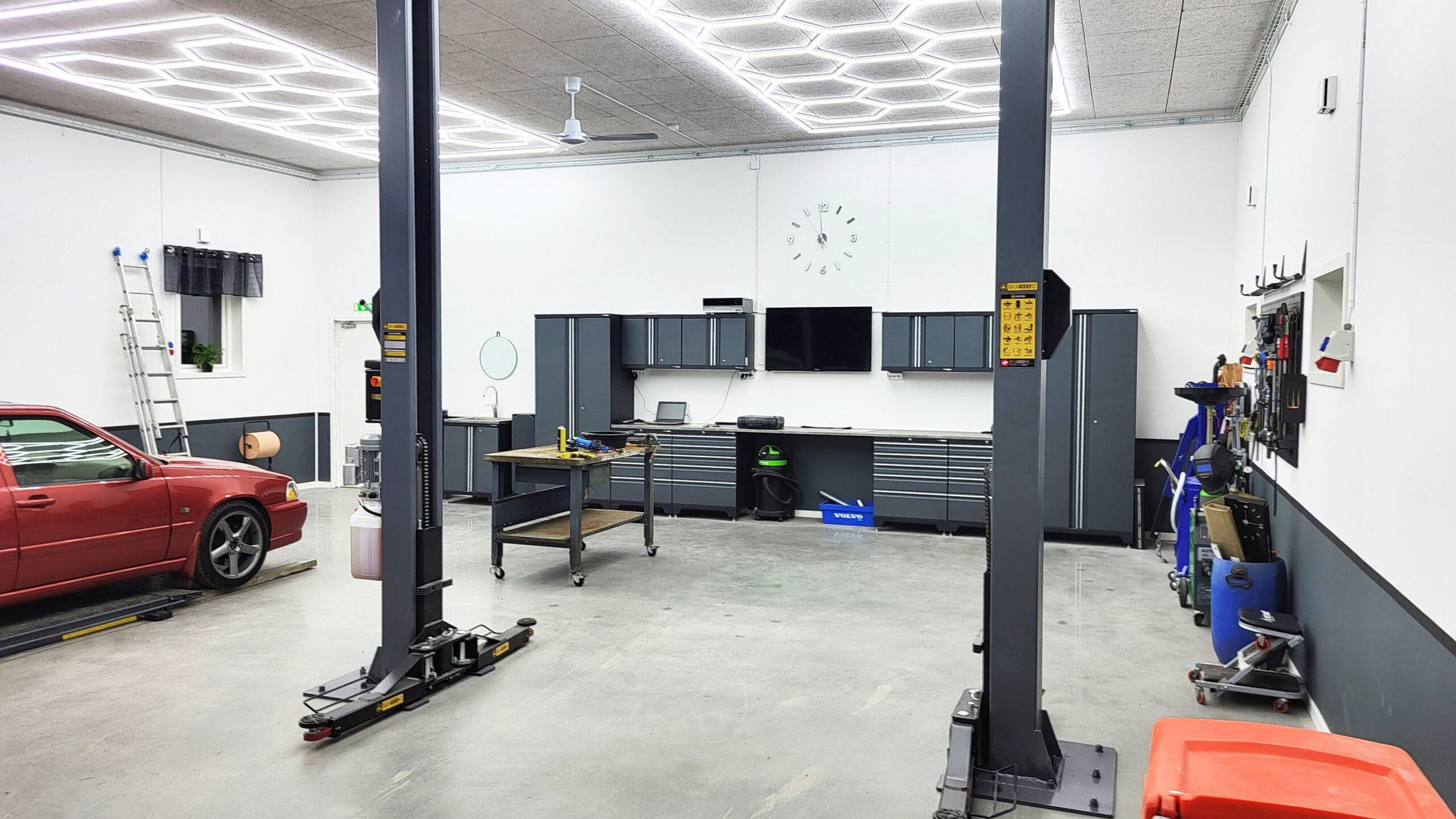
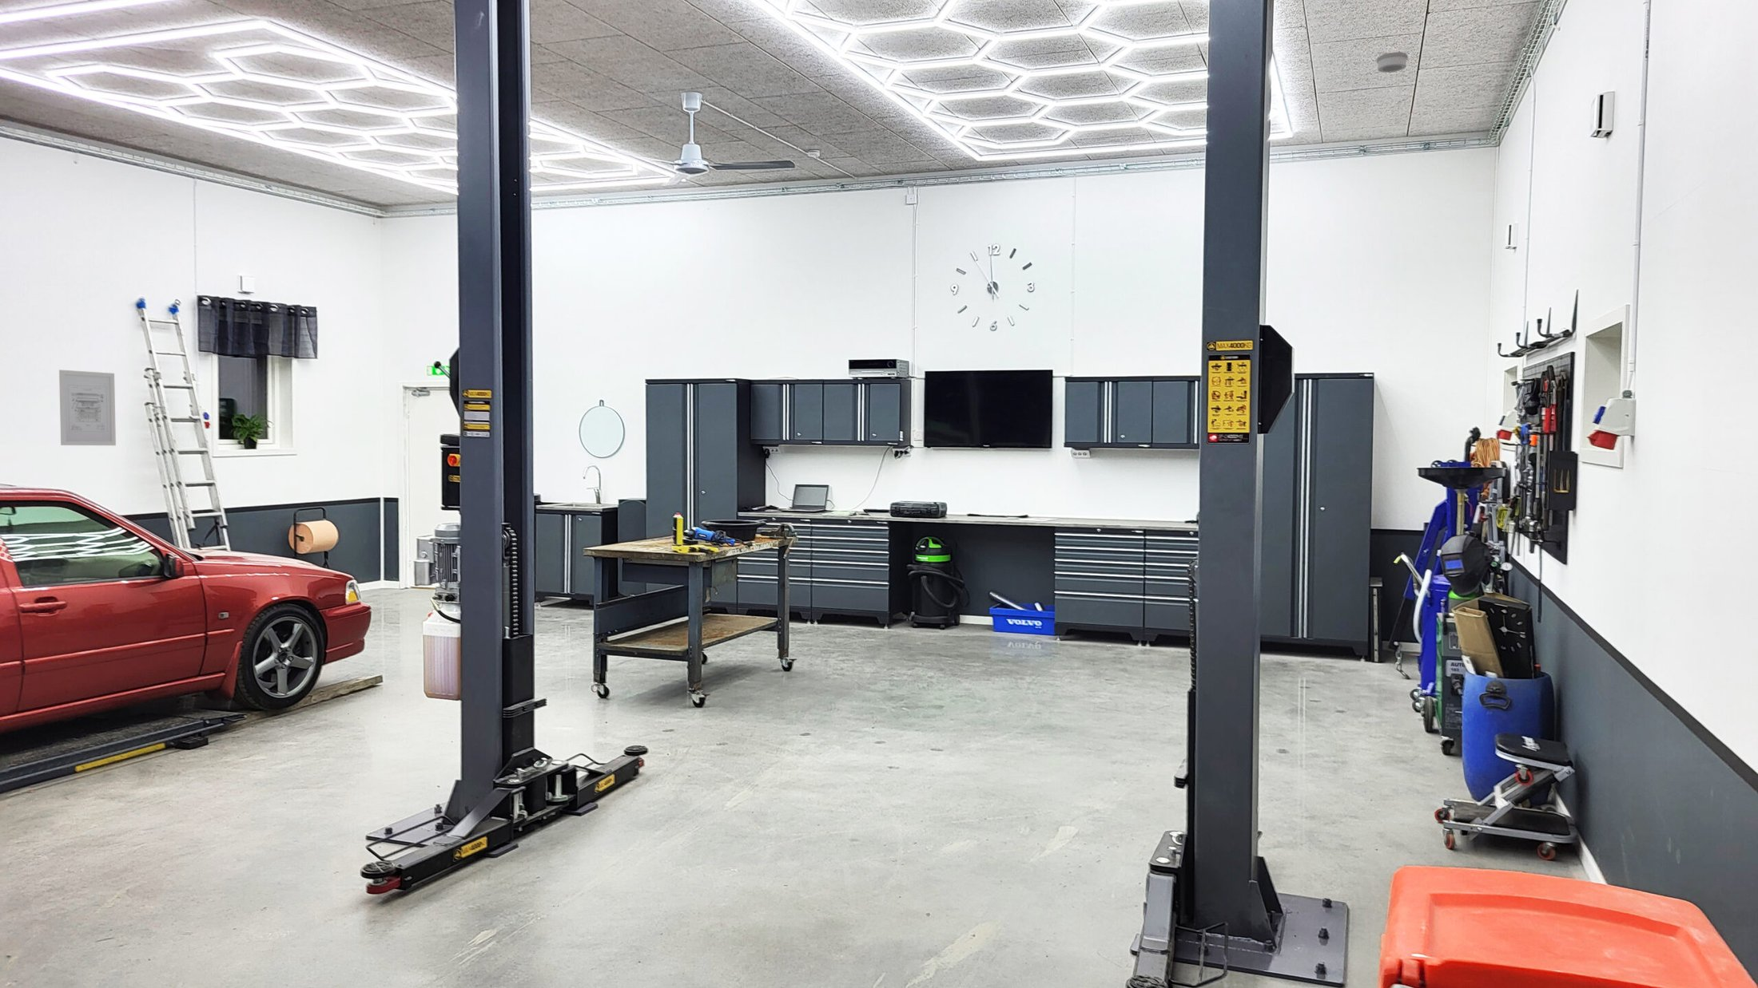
+ wall art (88, 408)
+ smoke detector (1392, 60)
